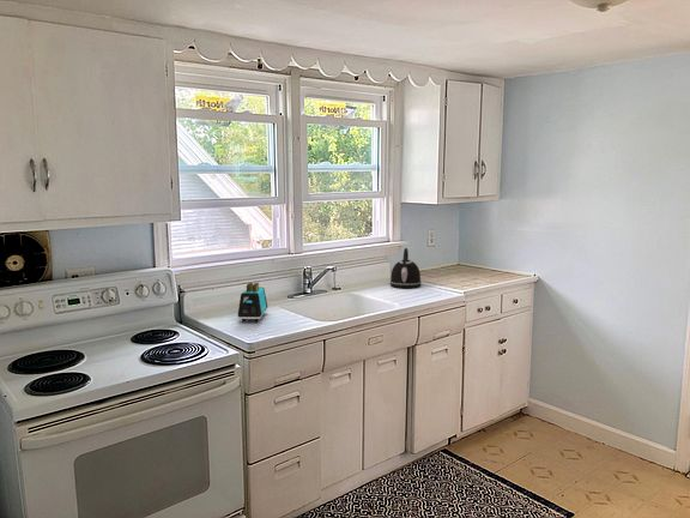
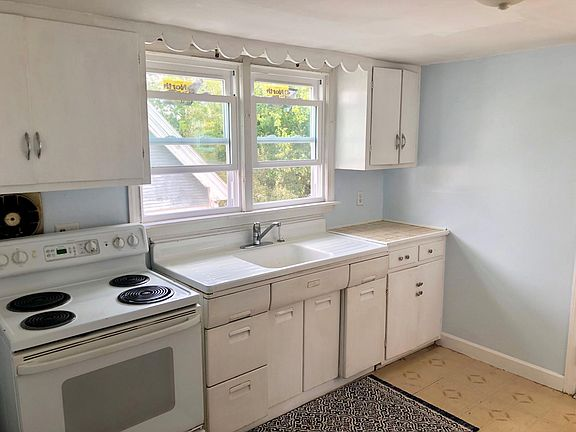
- kettle (405, 266)
- toaster (253, 300)
